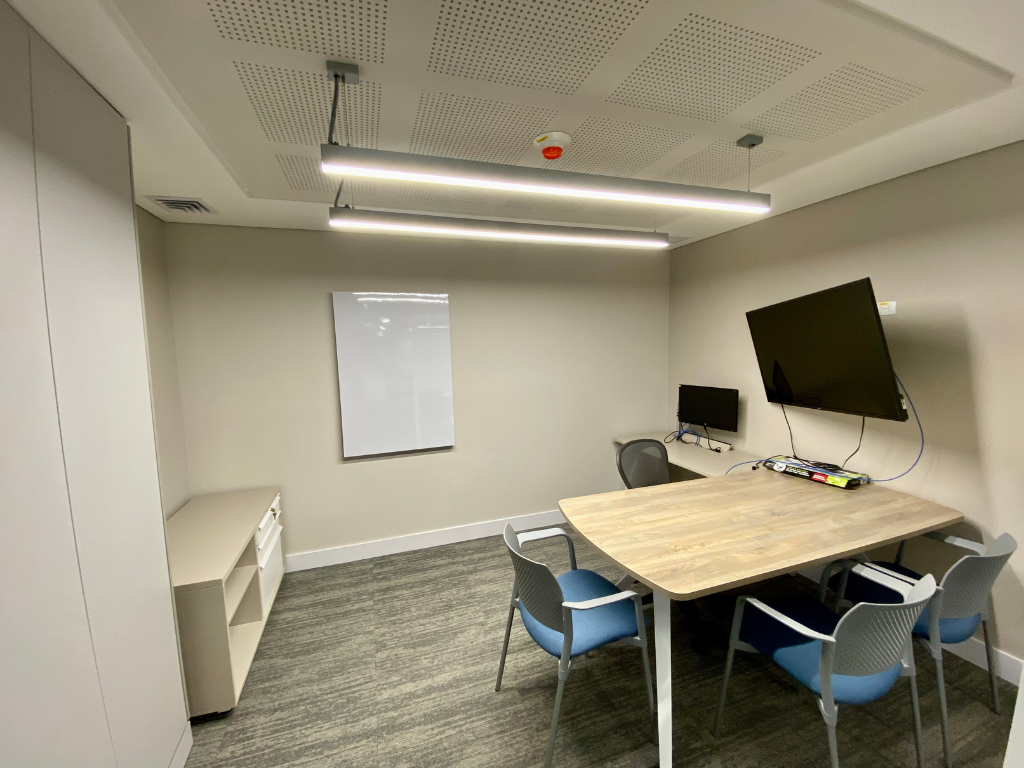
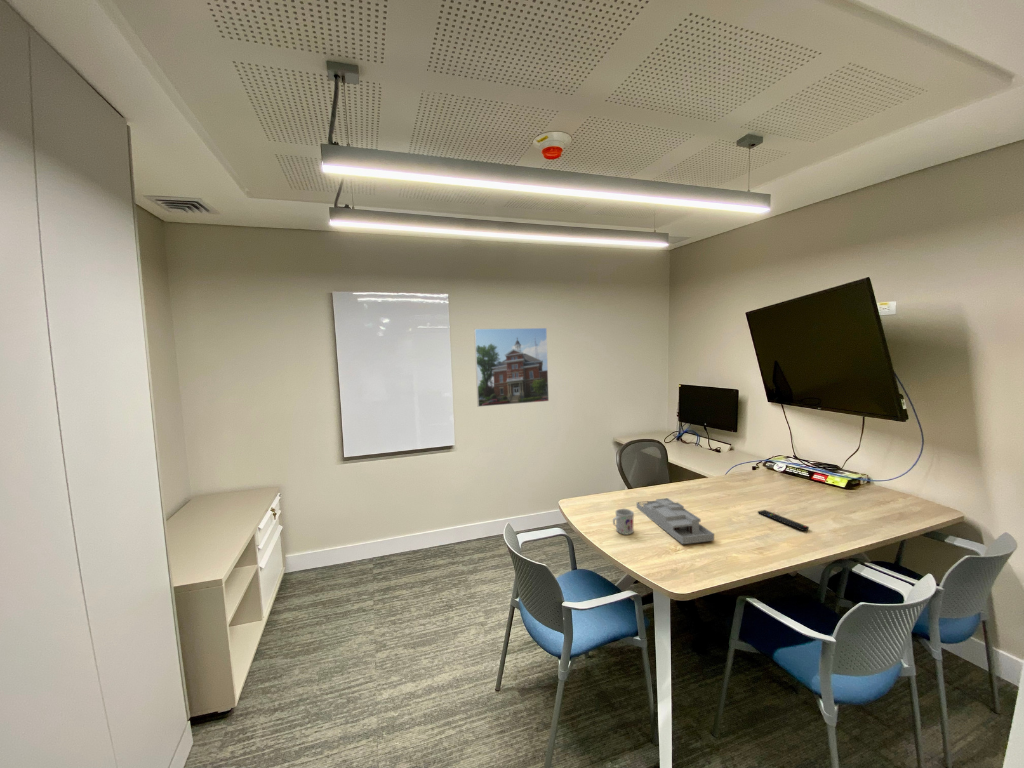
+ remote control (782, 520)
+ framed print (512, 366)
+ mug (622, 522)
+ desk organizer (671, 514)
